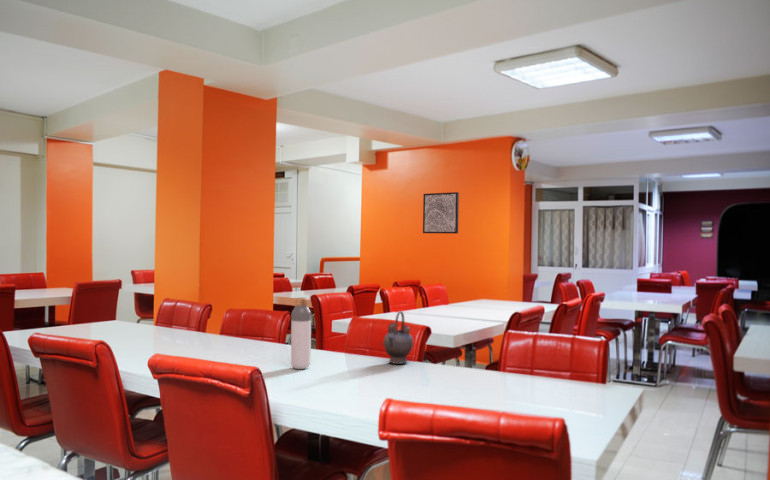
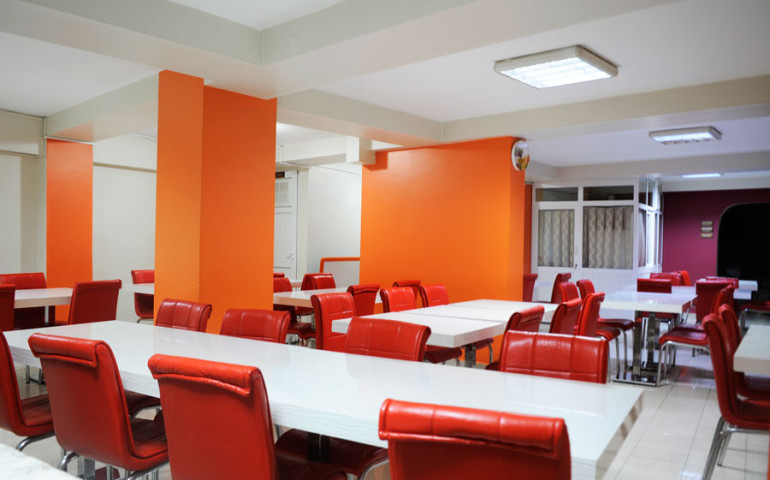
- wall art (440, 213)
- bottle (301, 332)
- teapot (396, 337)
